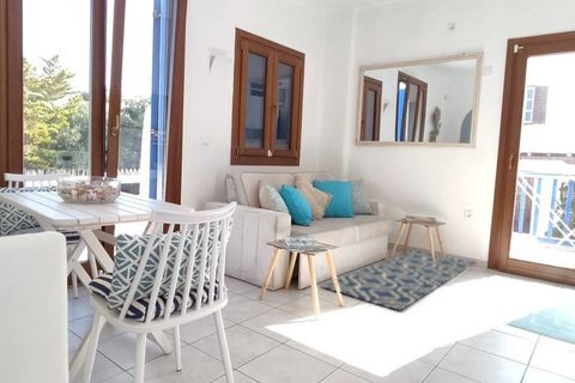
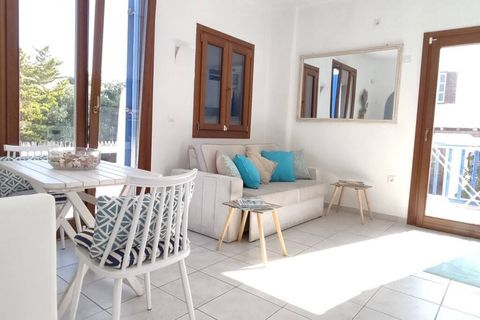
- rug (417, 268)
